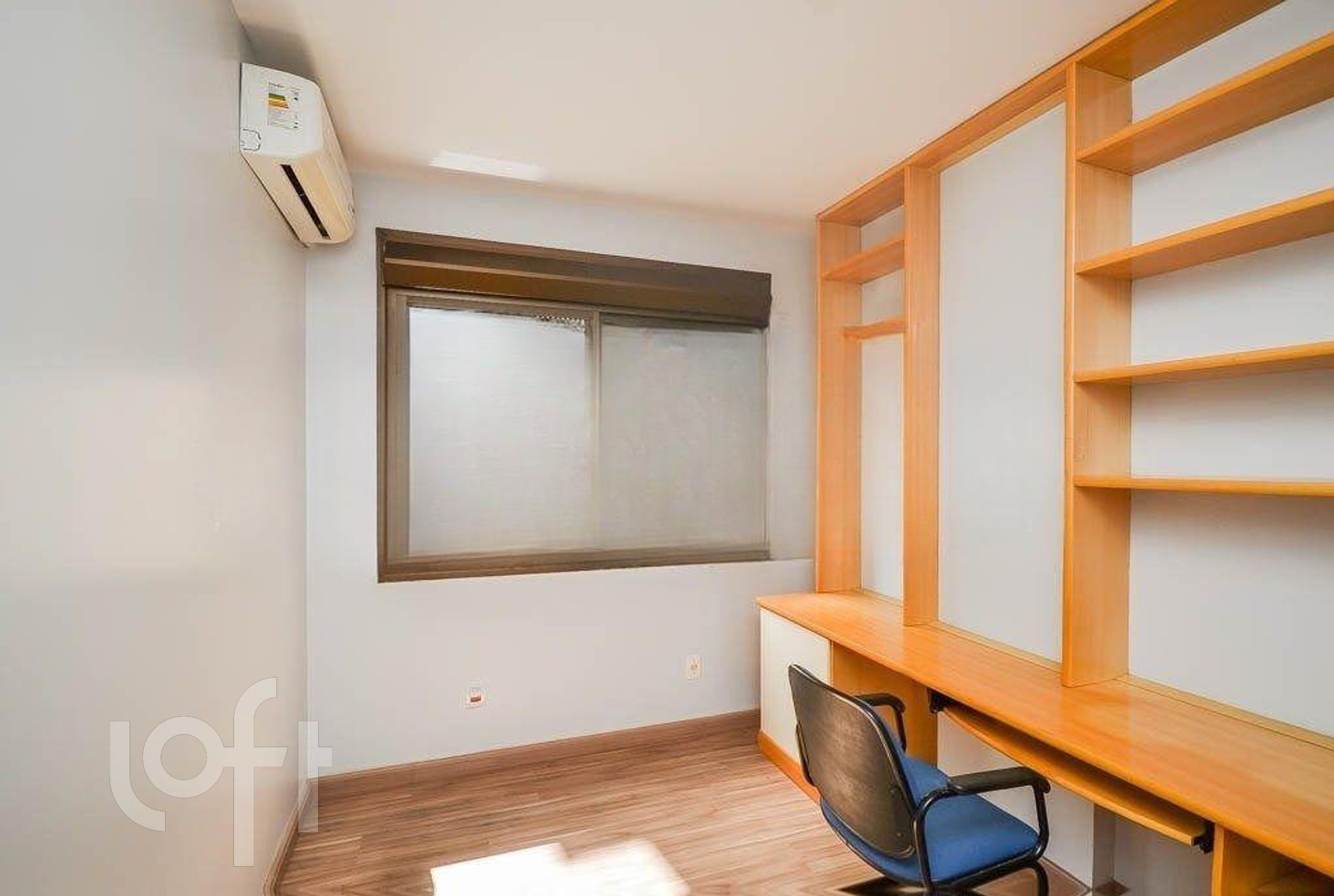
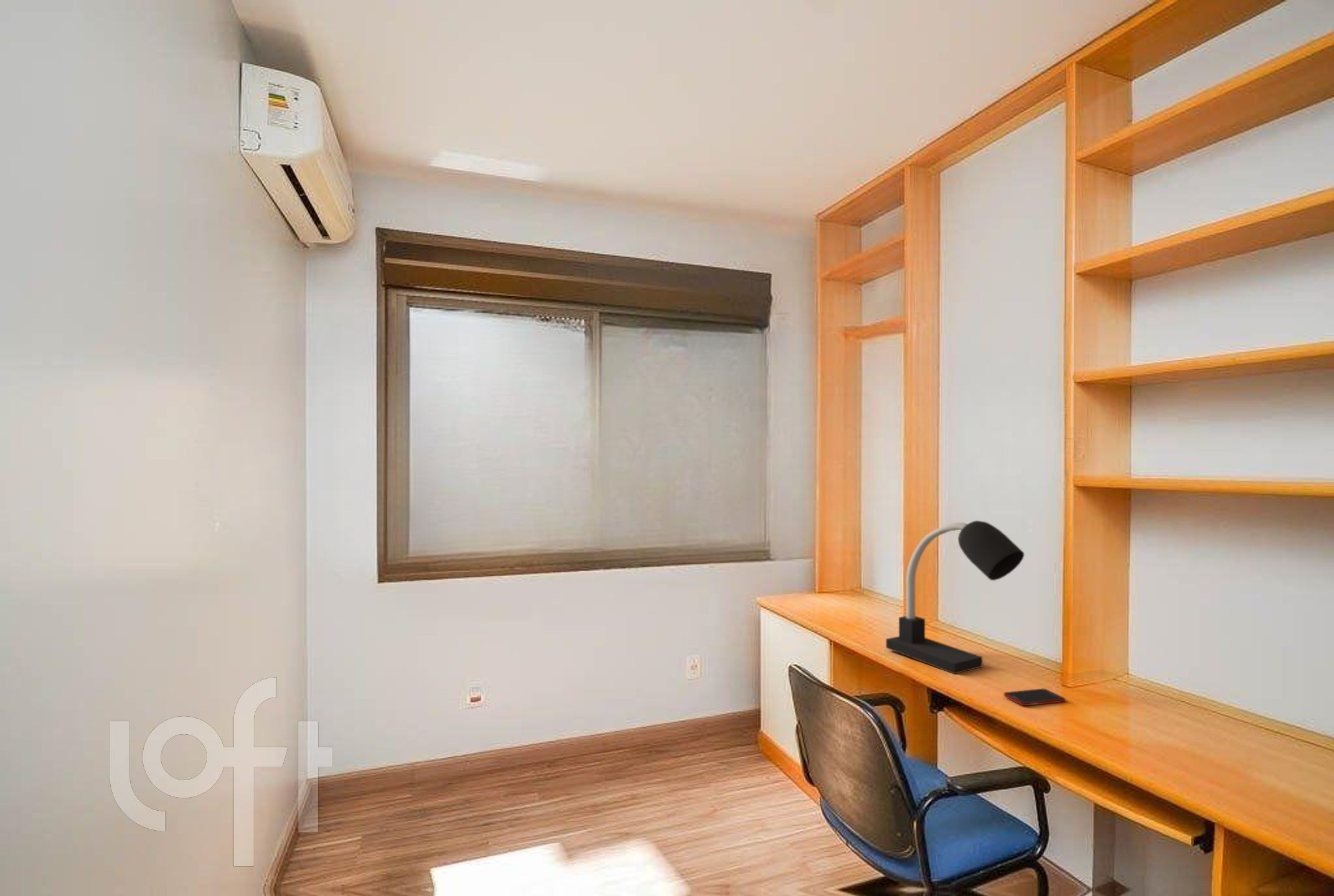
+ cell phone (1034, 697)
+ desk lamp (977, 567)
